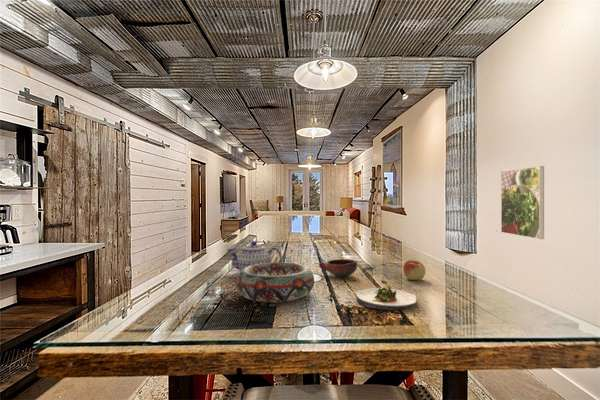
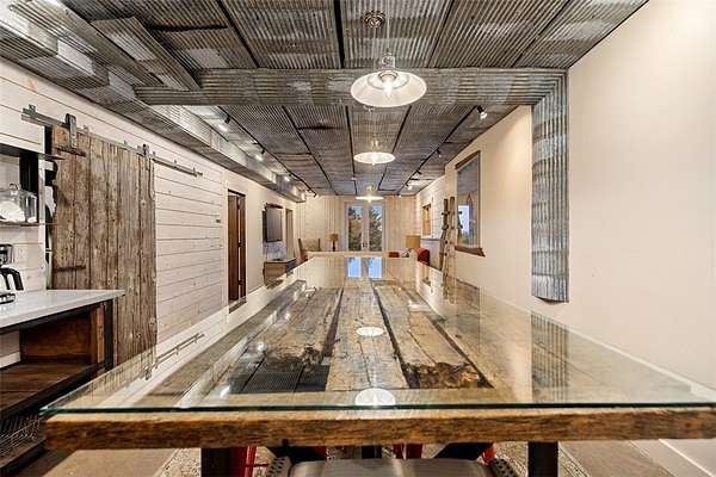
- bowl (338, 268)
- apple (414, 269)
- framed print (520, 202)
- salad plate (385, 293)
- decorative bowl (275, 281)
- teapot (254, 257)
